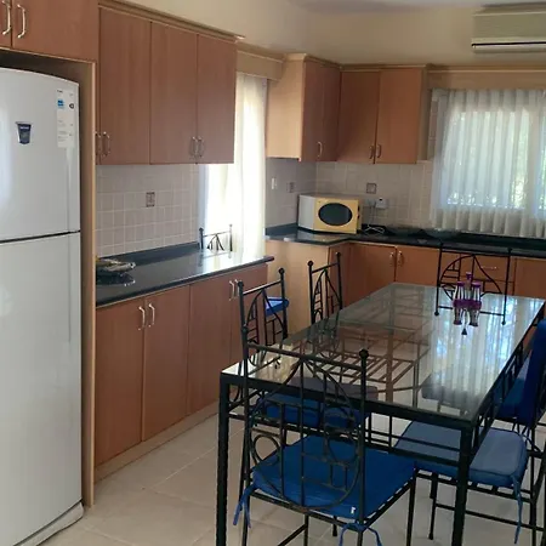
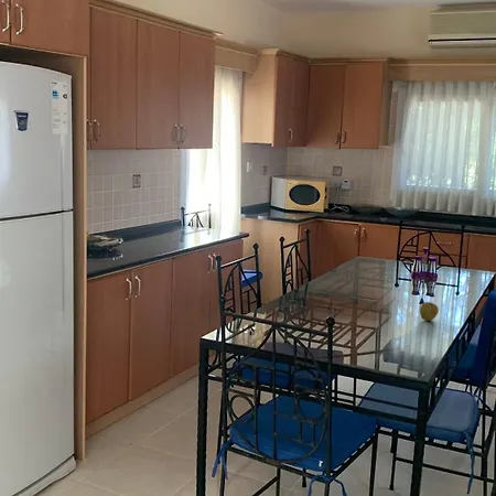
+ apple (429, 311)
